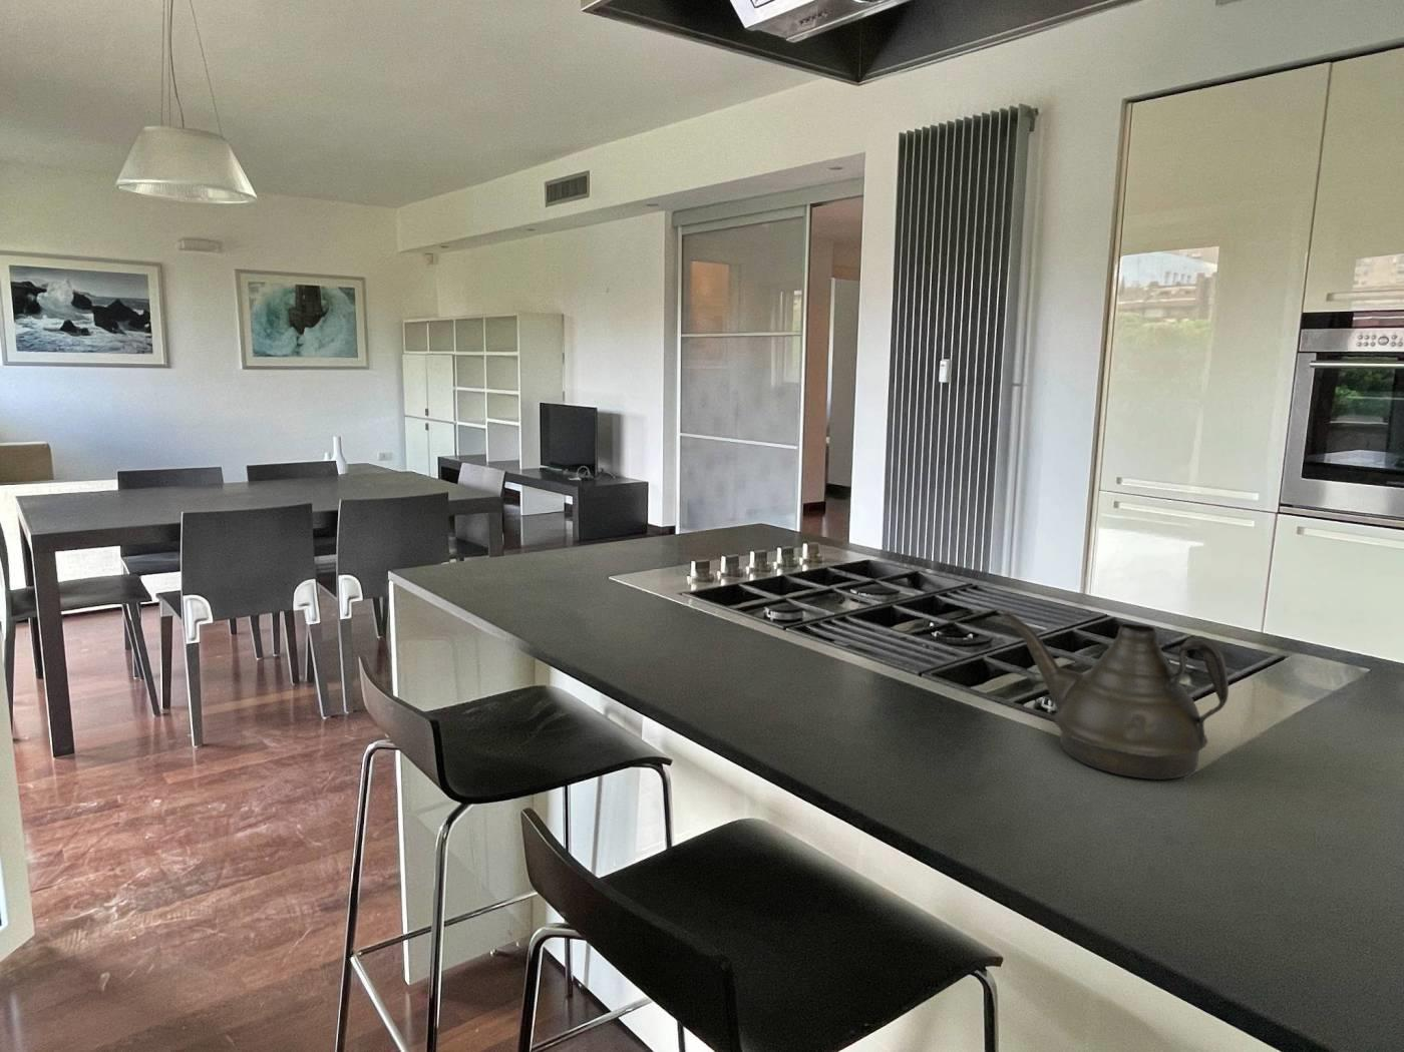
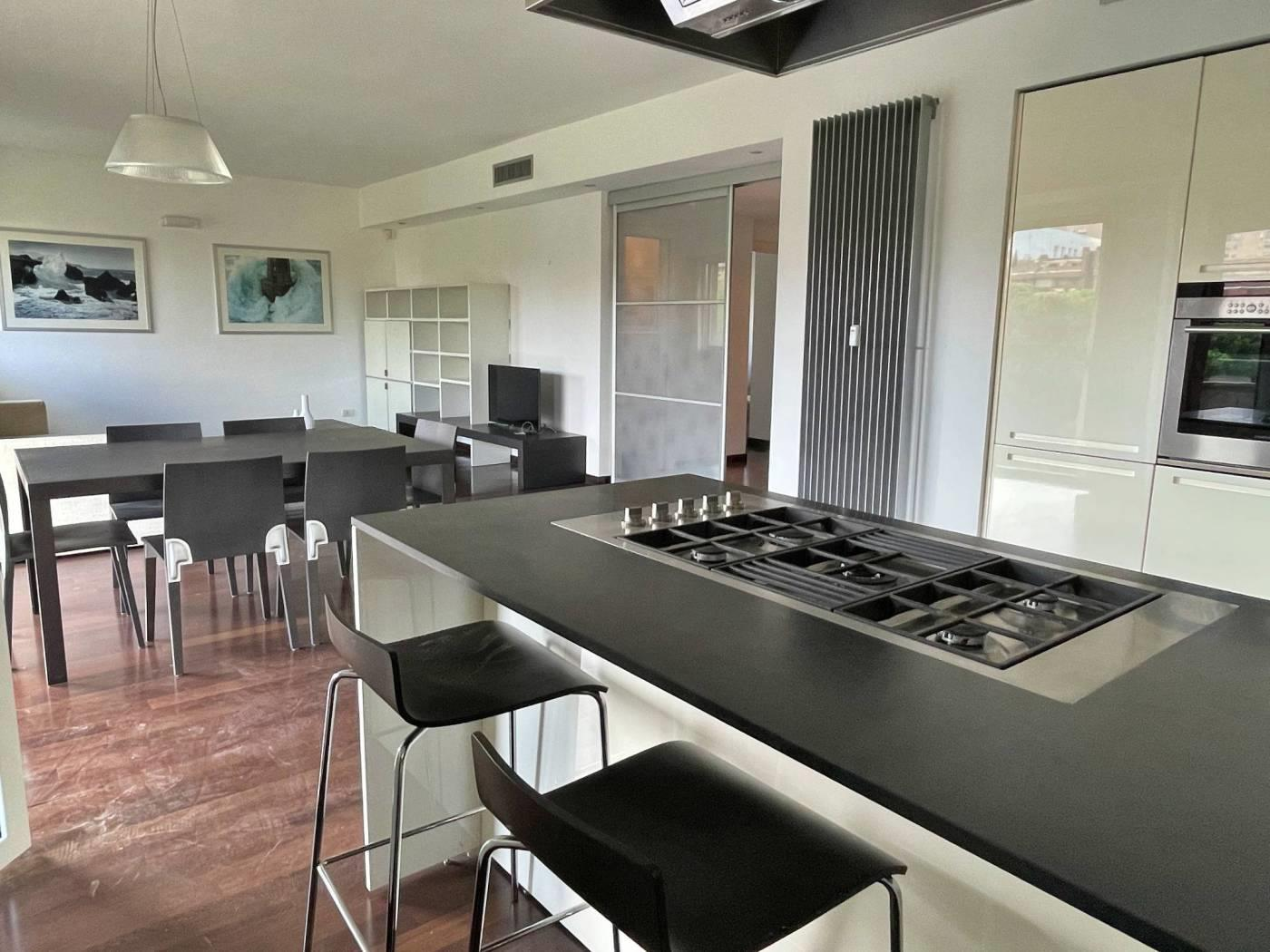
- teapot (1104, 683)
